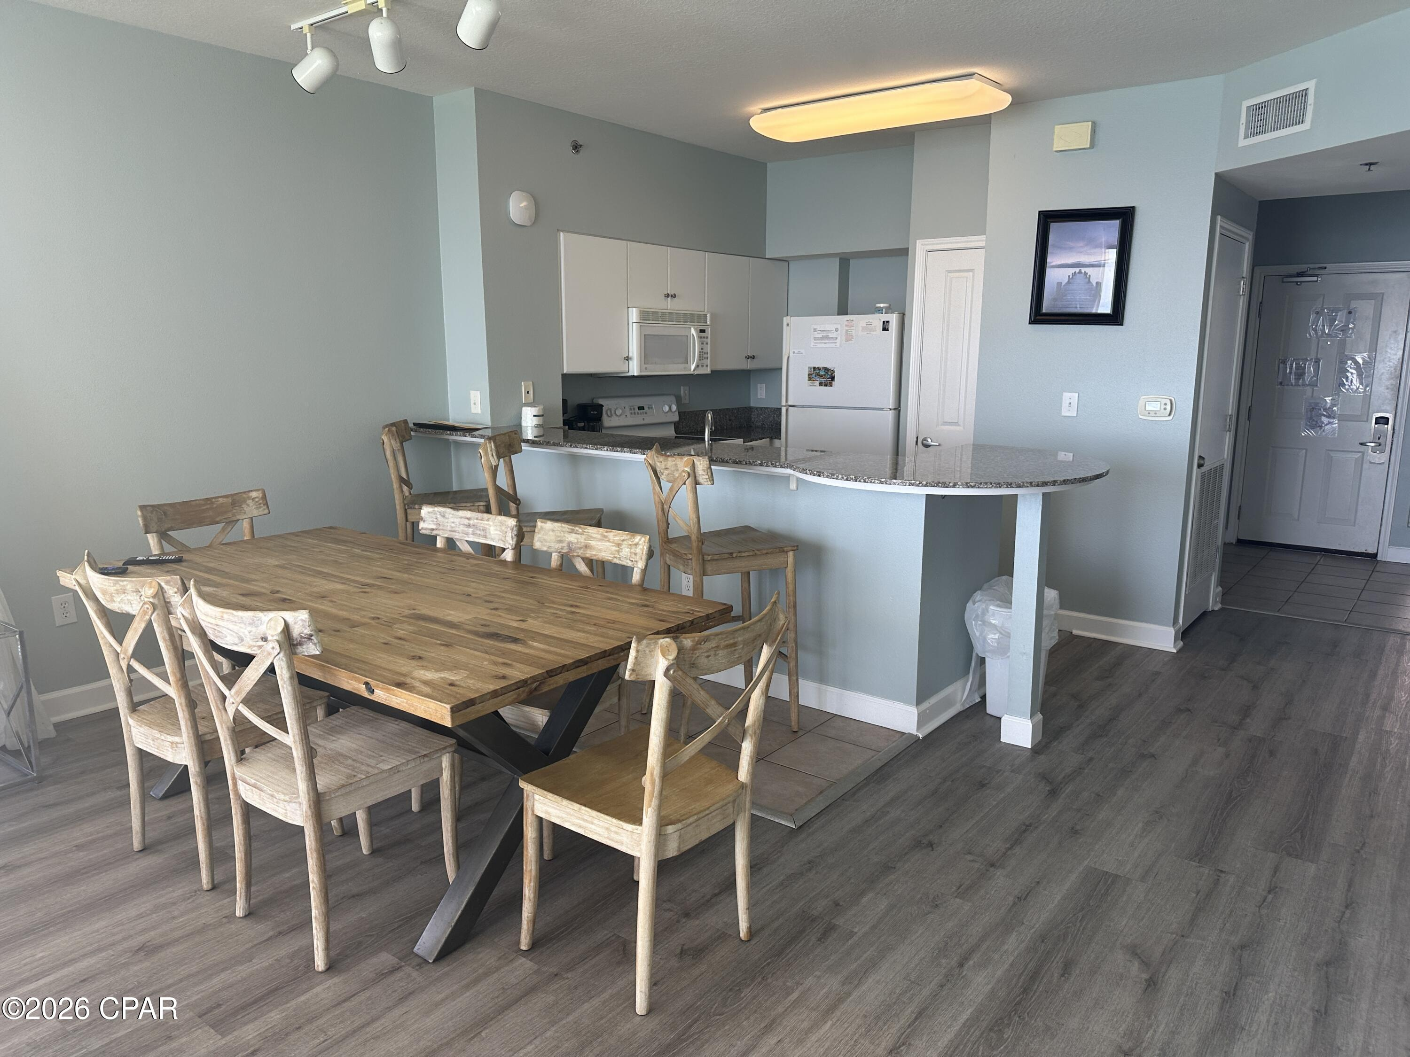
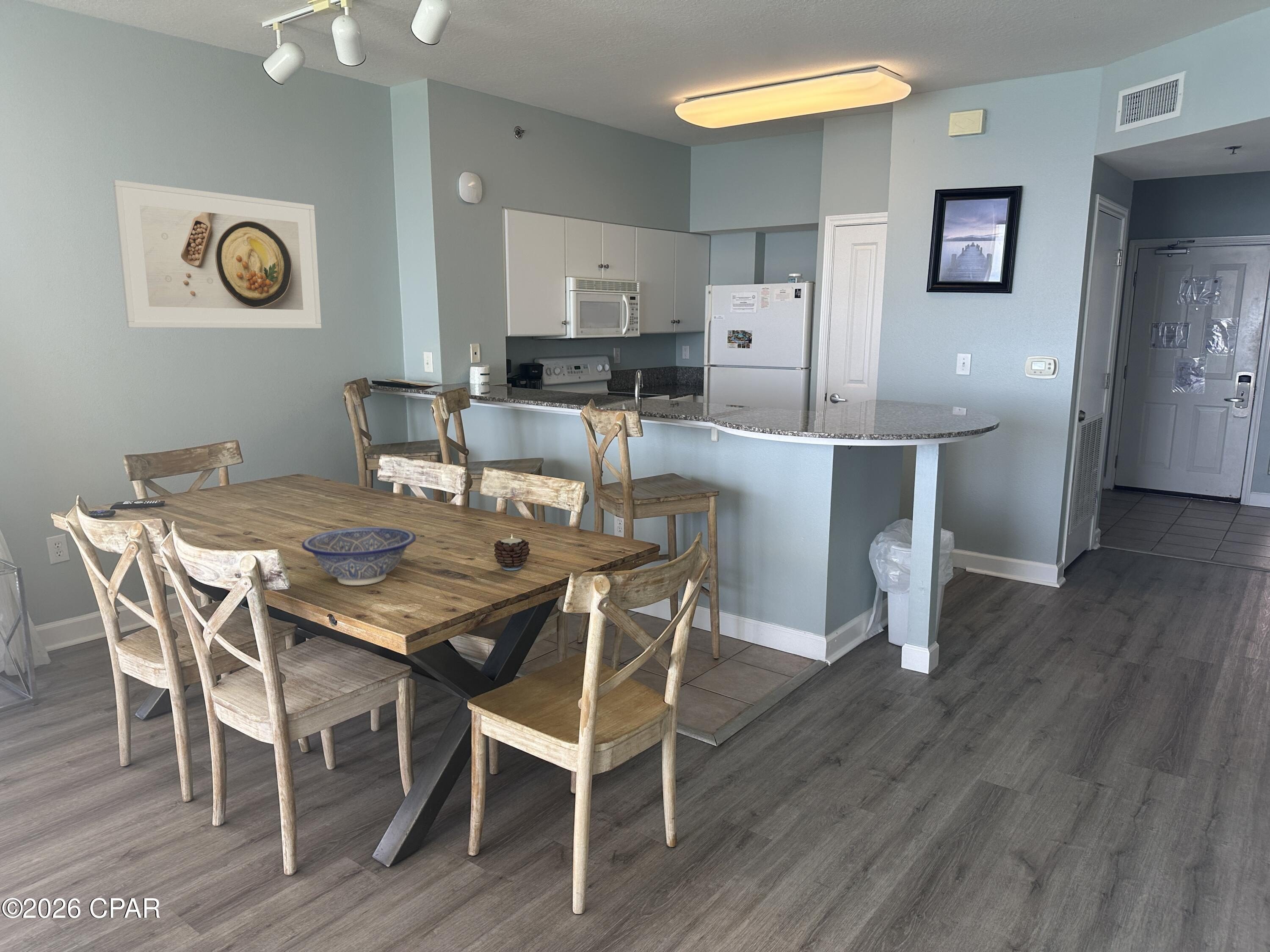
+ decorative bowl (361, 559)
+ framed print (227, 261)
+ candle (511, 551)
